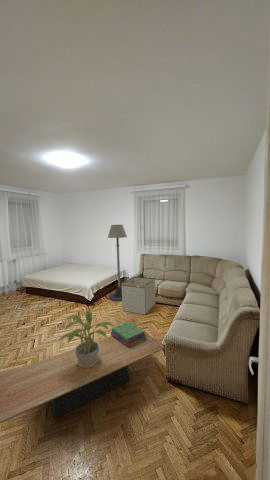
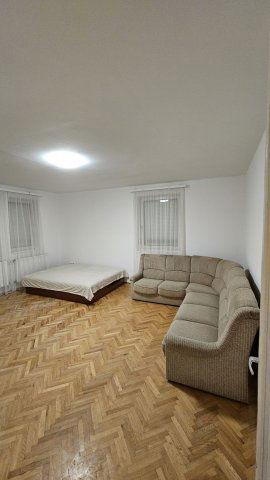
- storage bin (138, 293)
- floor lamp (118, 261)
- potted plant (87, 339)
- stack of books (128, 333)
- coffee table (90, 374)
